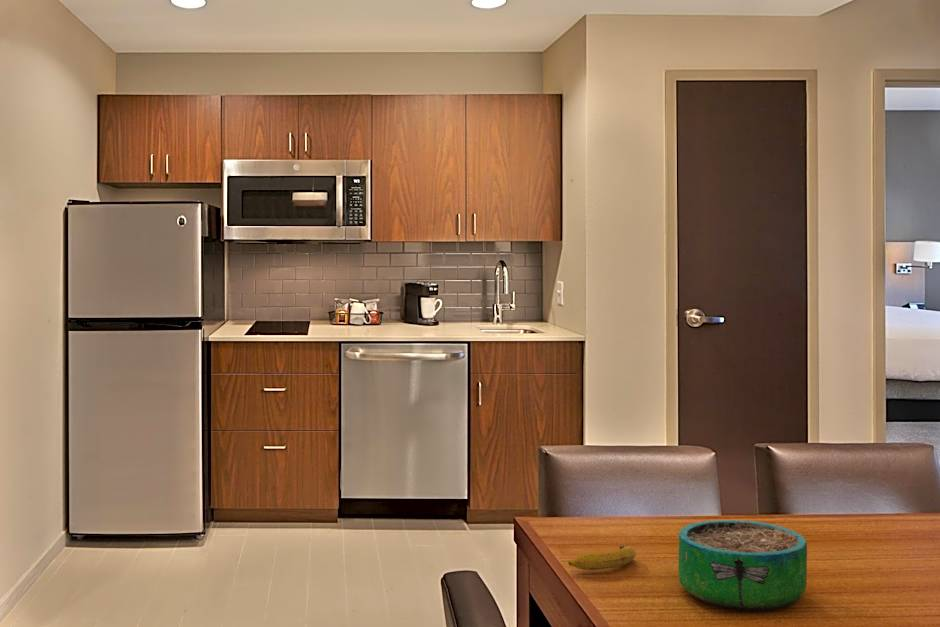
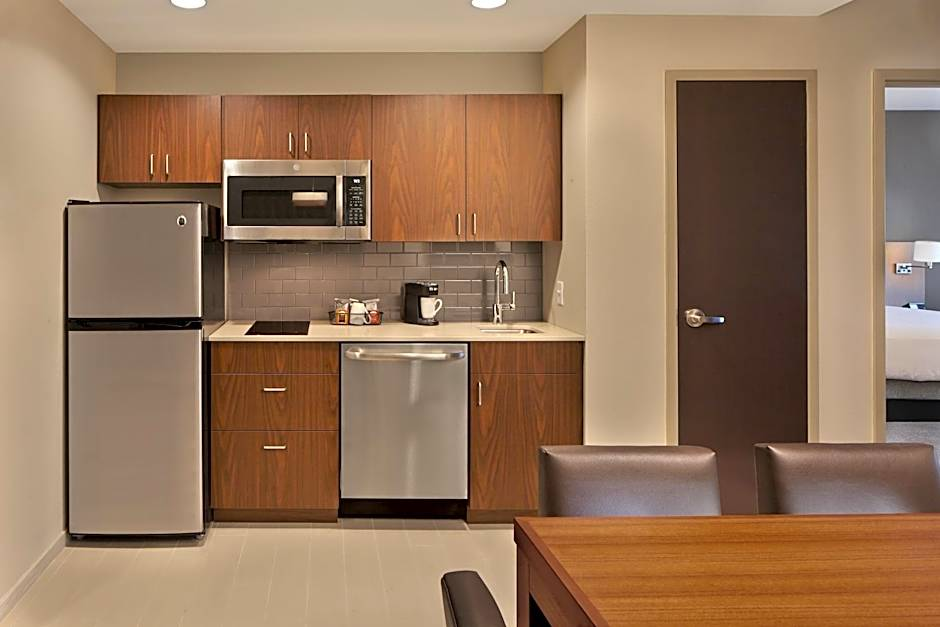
- banana (604, 554)
- decorative bowl (741, 563)
